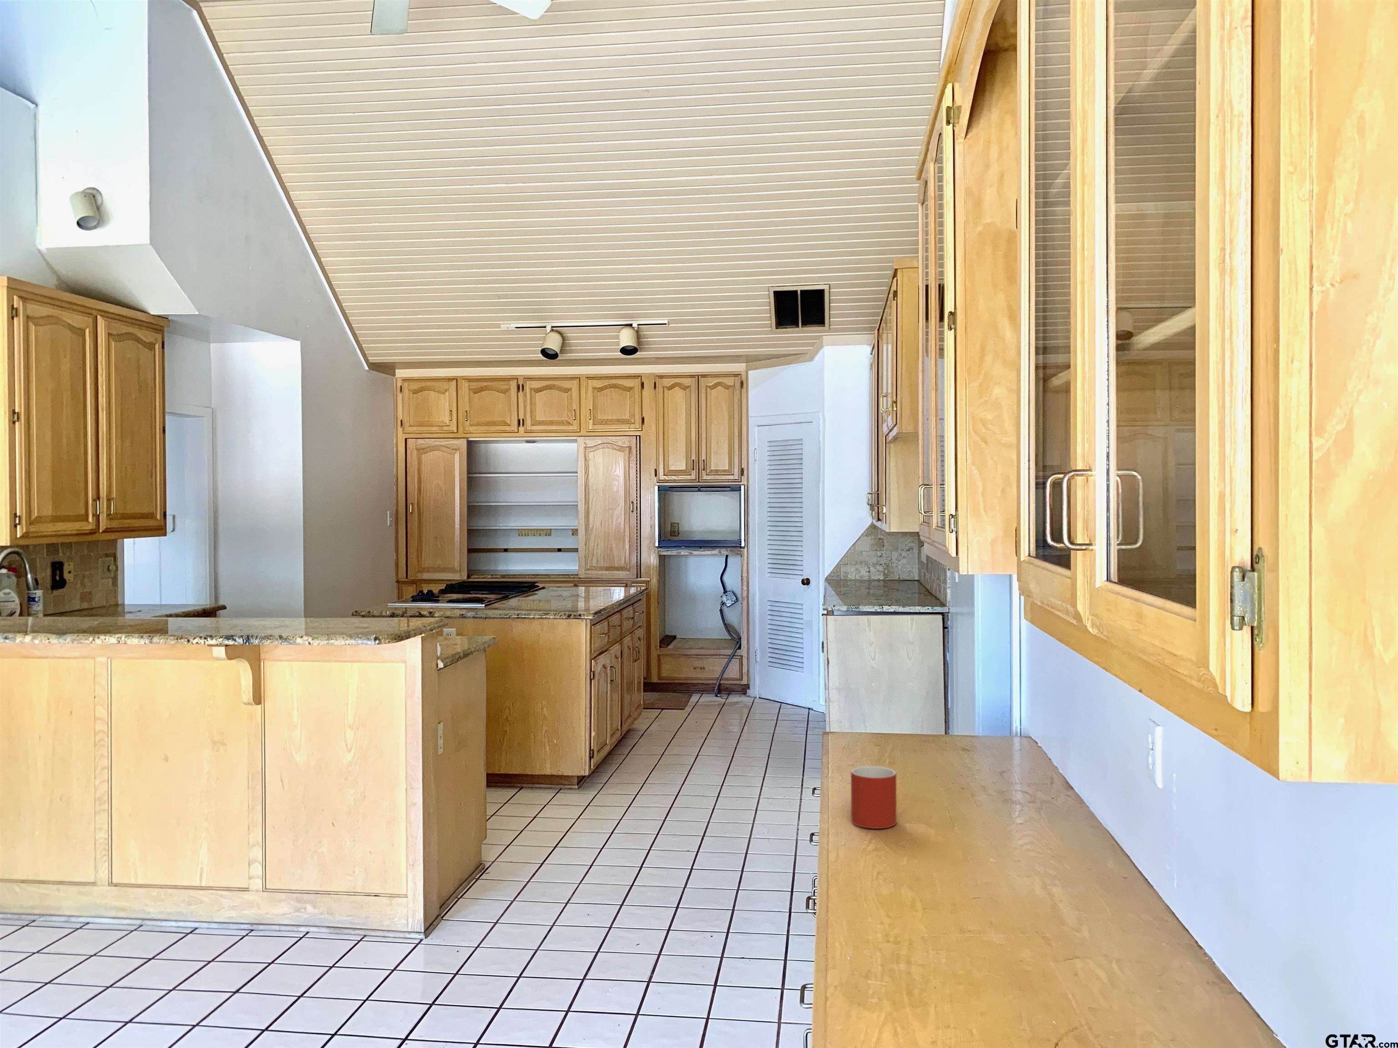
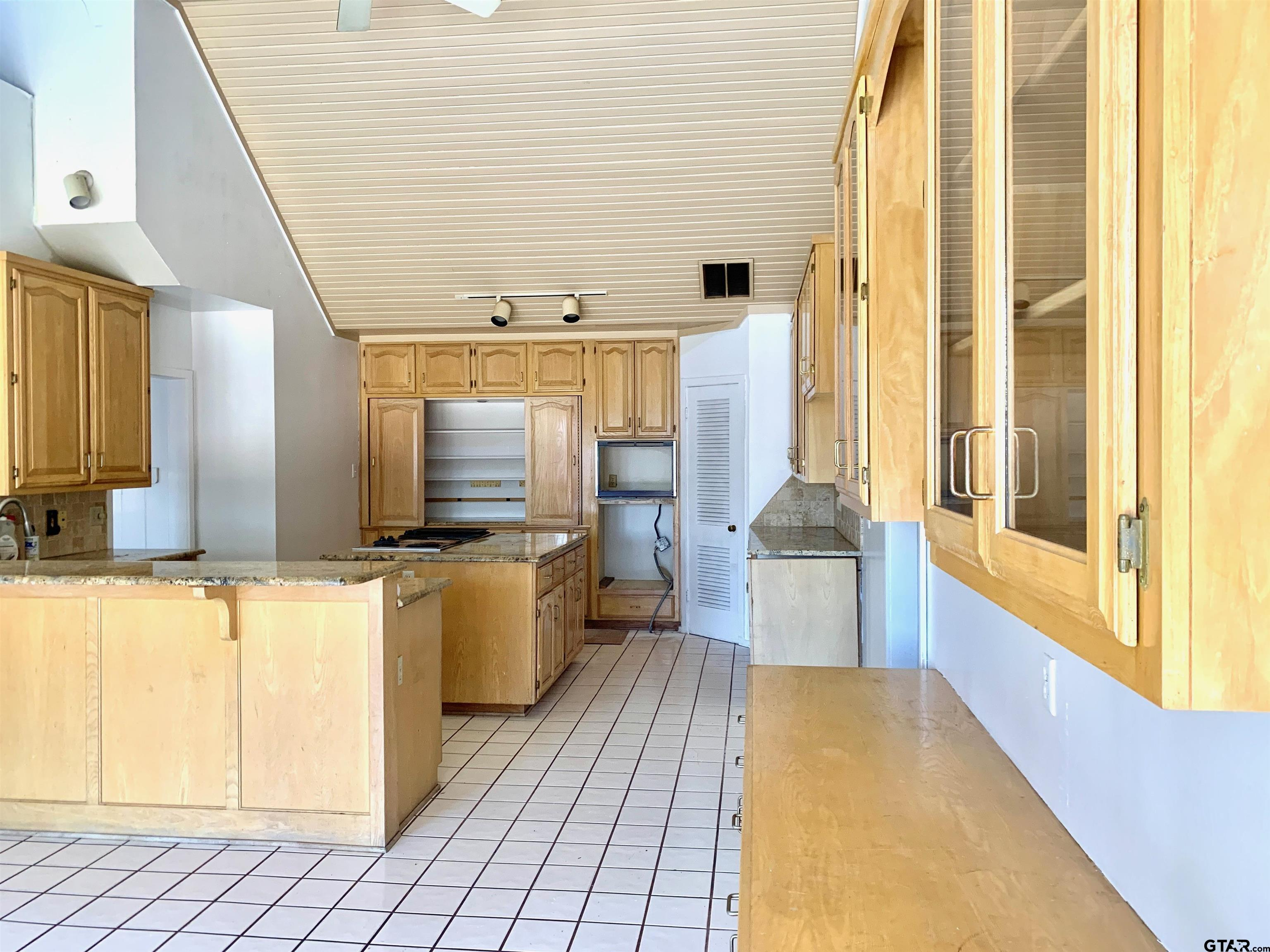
- mug (867, 794)
